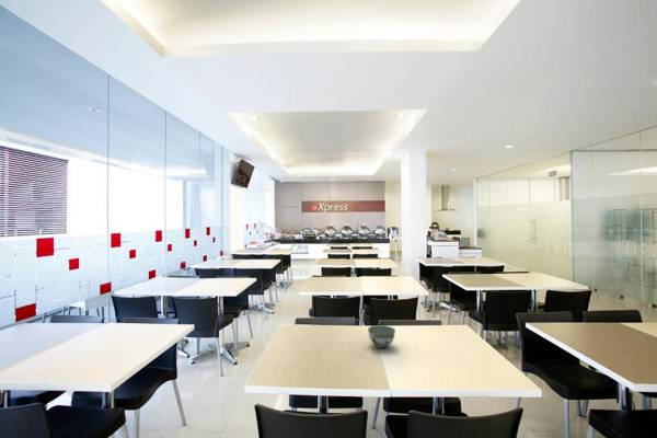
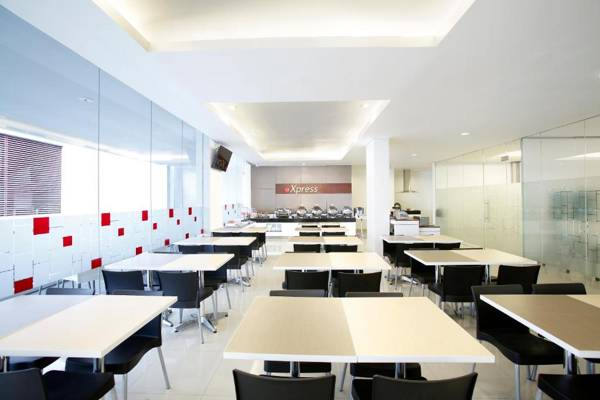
- bowl (381, 337)
